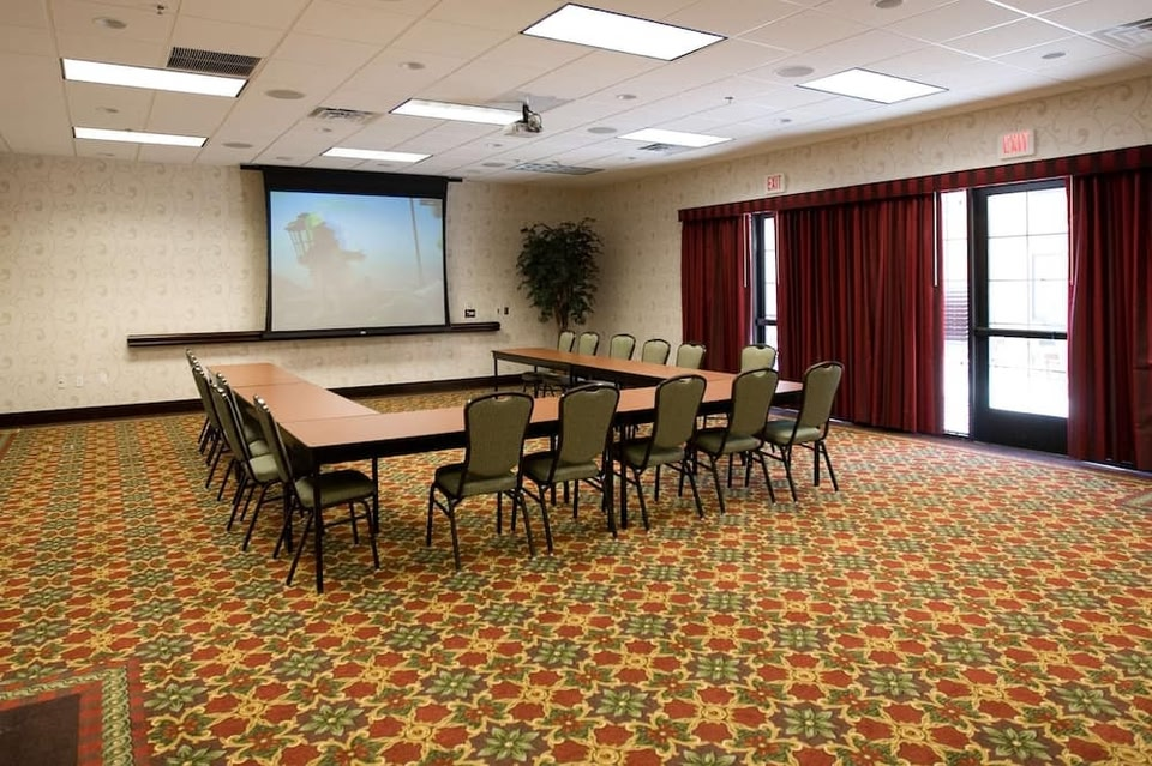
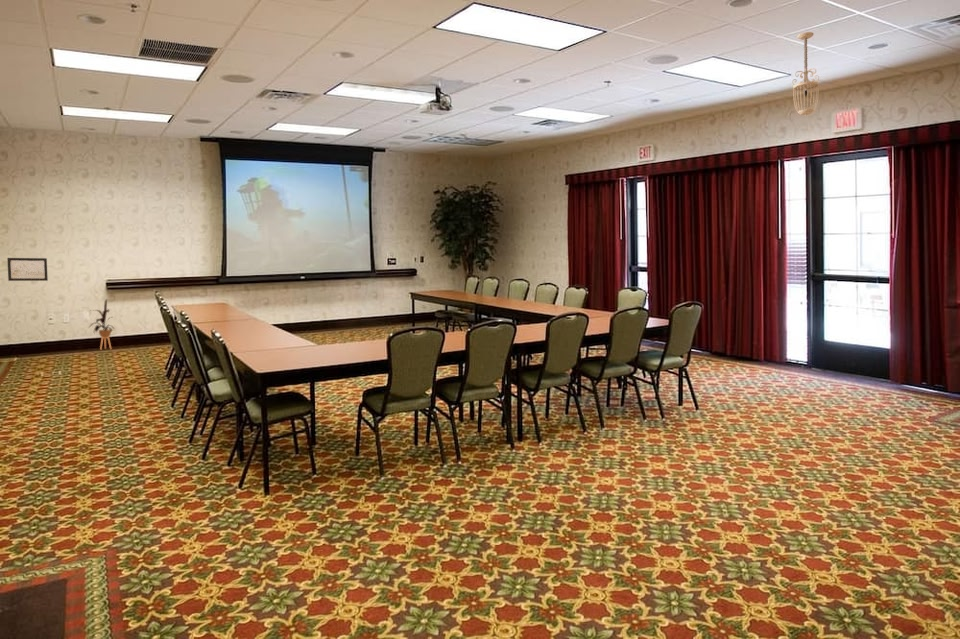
+ wall art (27, 269)
+ house plant (102, 324)
+ ceiling light fixture (805, 75)
